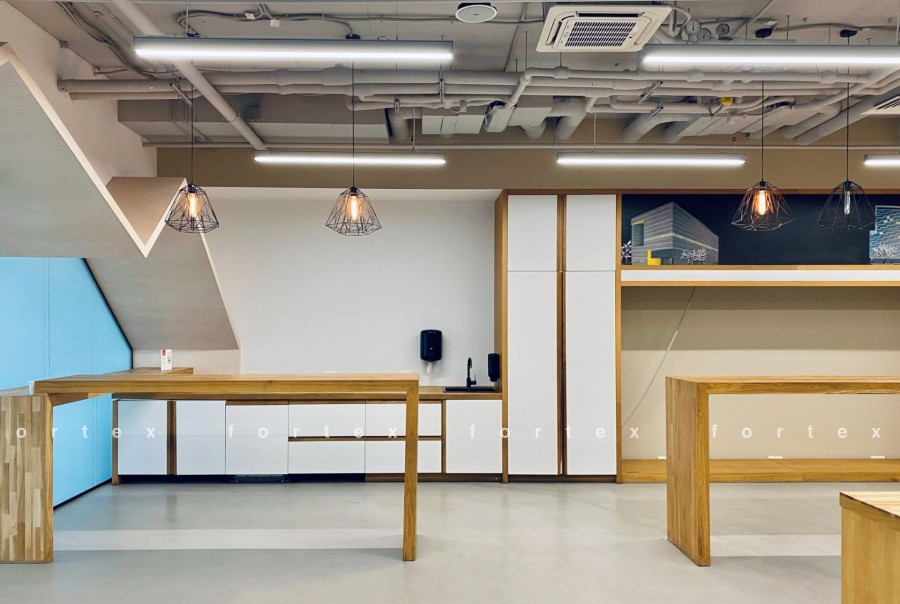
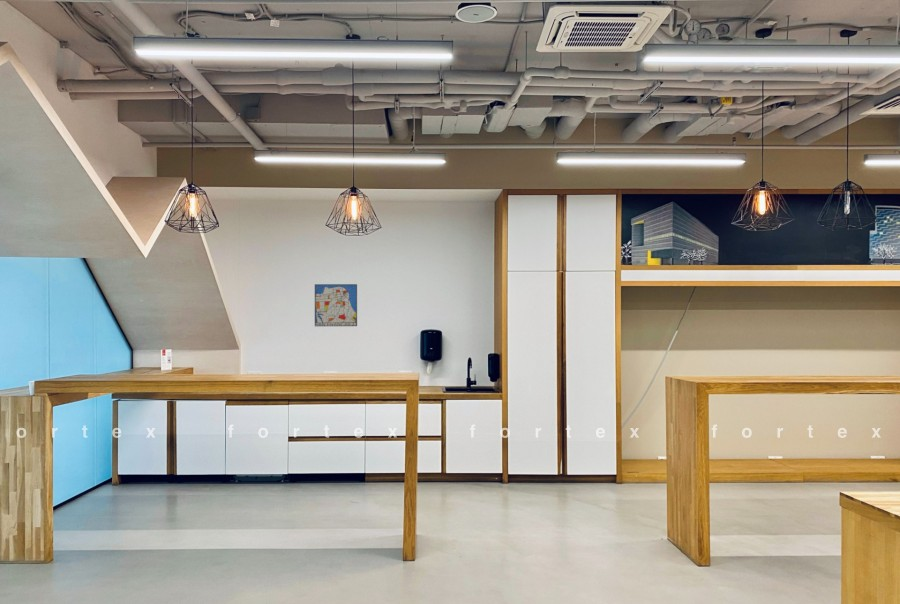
+ wall art (335, 305)
